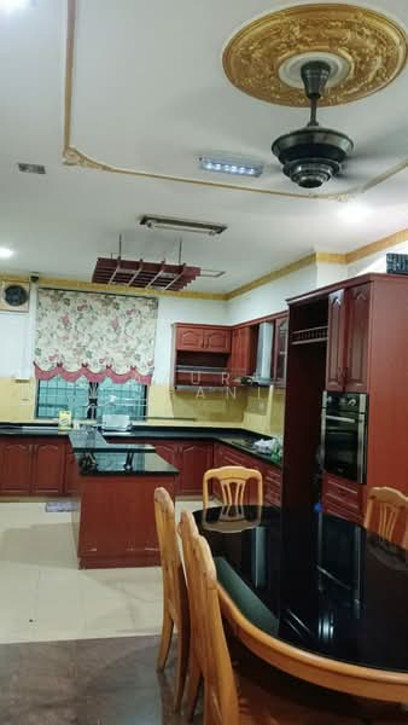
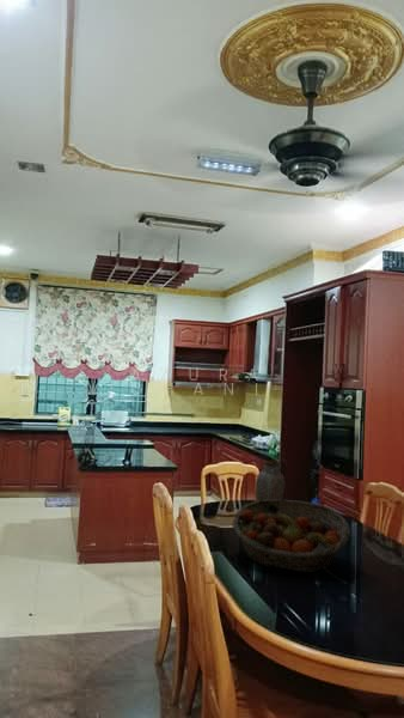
+ vase (269, 489)
+ fruit basket (289, 534)
